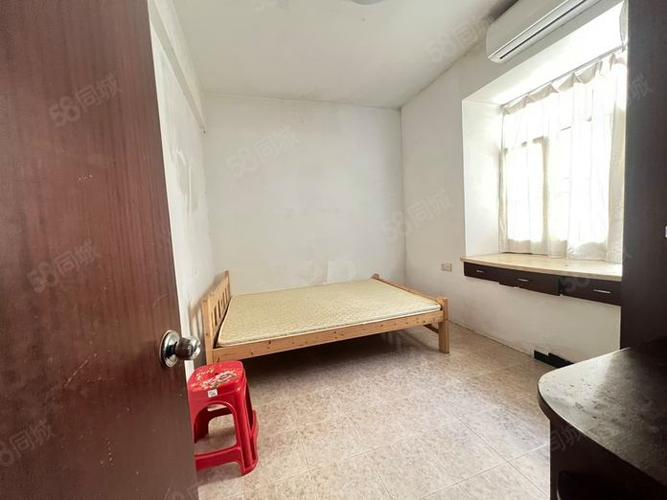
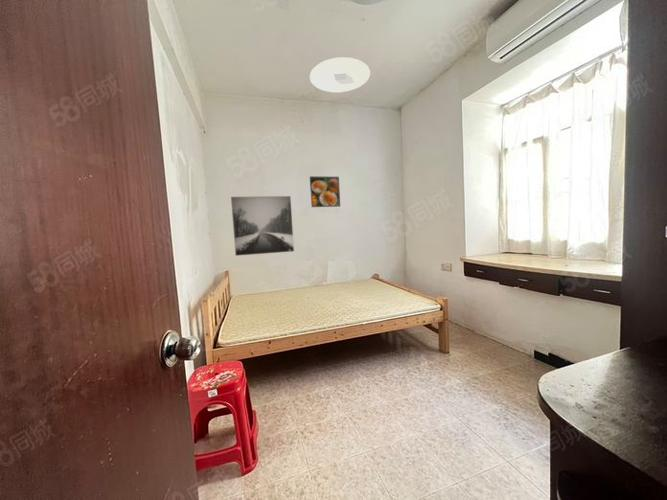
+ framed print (325, 191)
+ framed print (263, 225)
+ ceiling light (339, 73)
